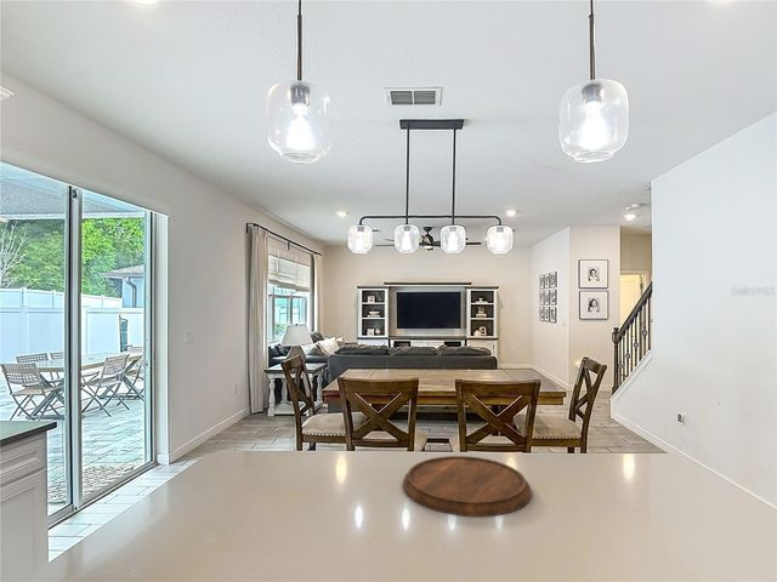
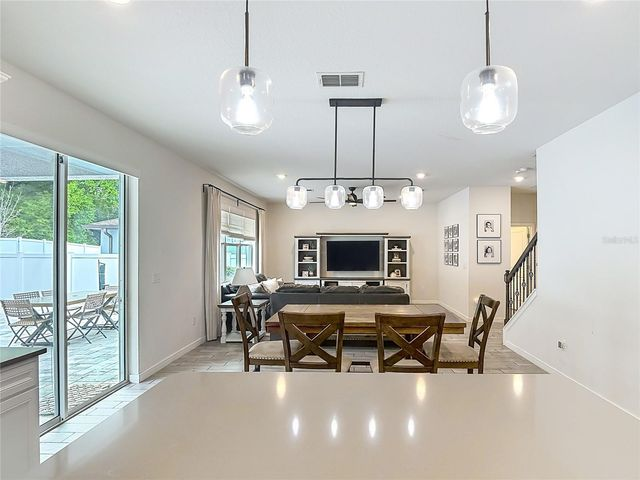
- cutting board (465, 480)
